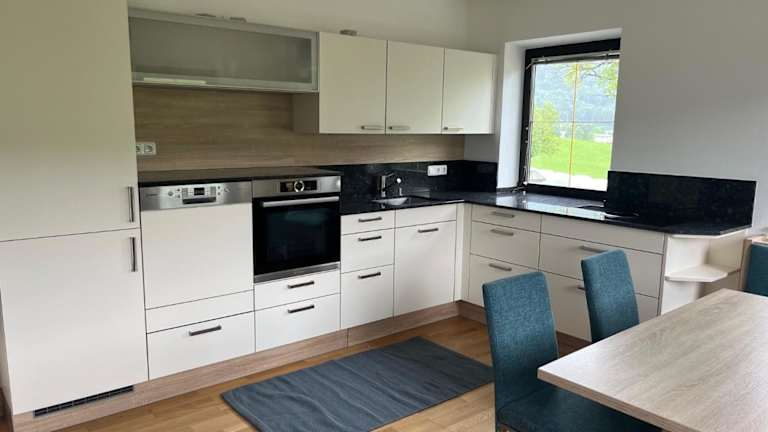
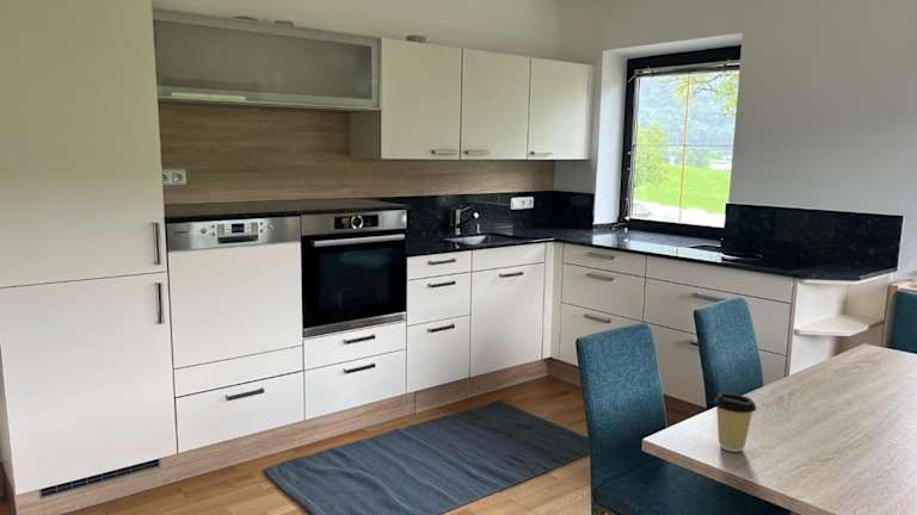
+ coffee cup (733, 422)
